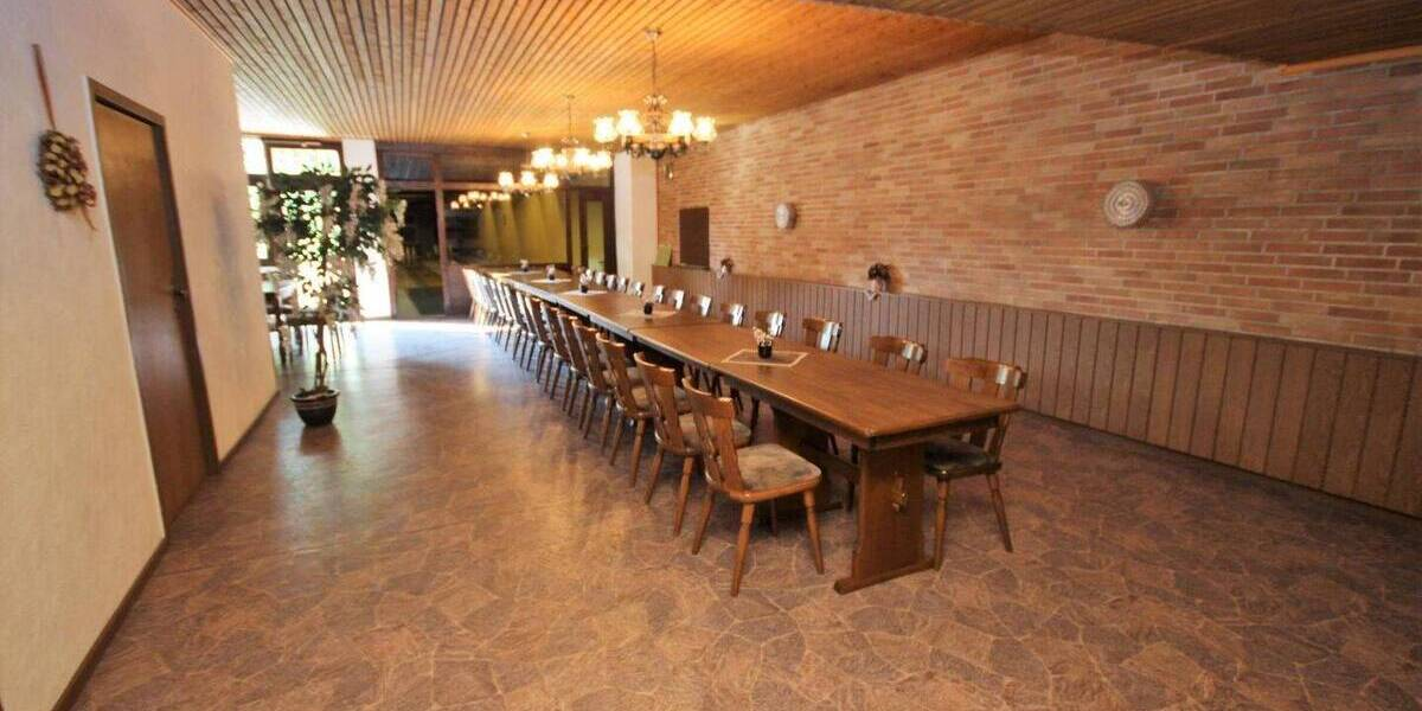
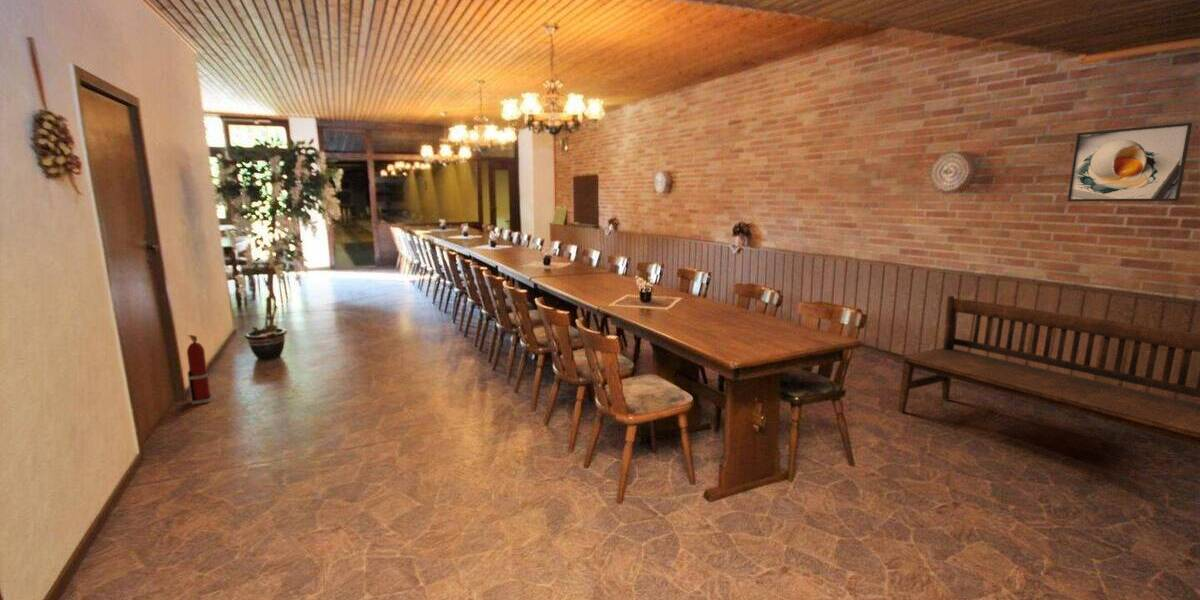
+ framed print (1125, 165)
+ fire extinguisher (198, 368)
+ bench (1075, 389)
